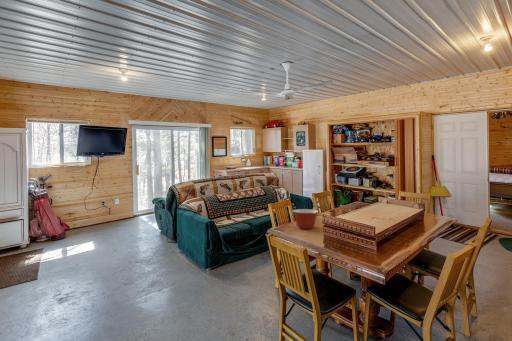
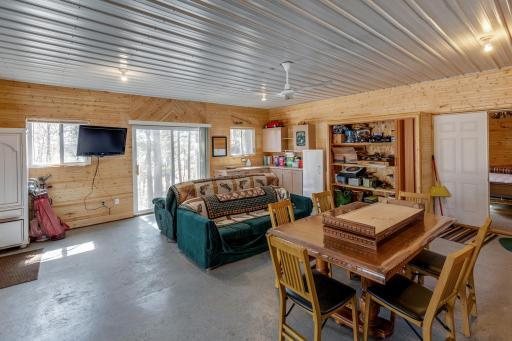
- mixing bowl (305, 219)
